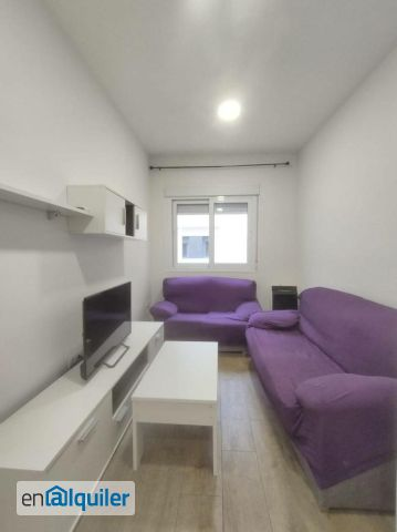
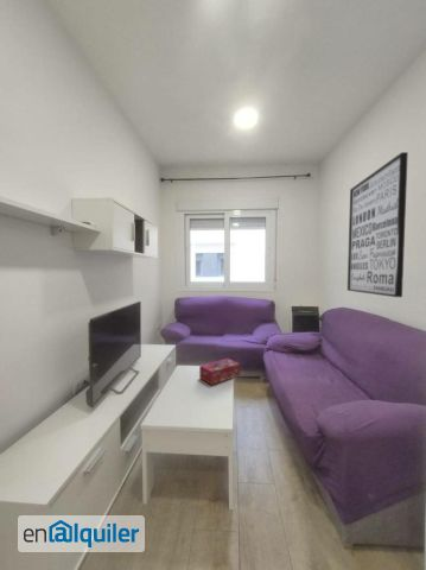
+ wall art (371, 234)
+ tissue box (220, 370)
